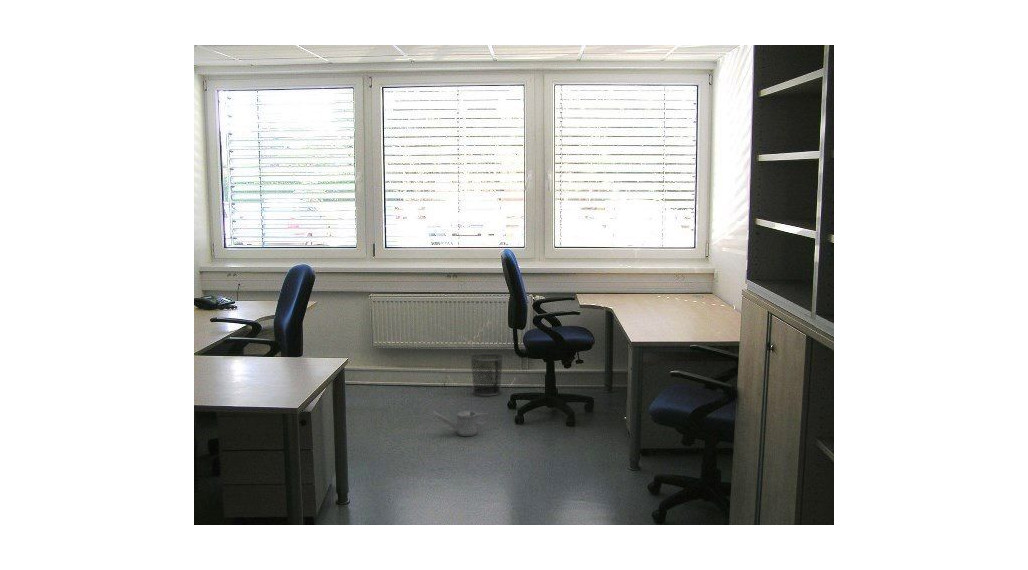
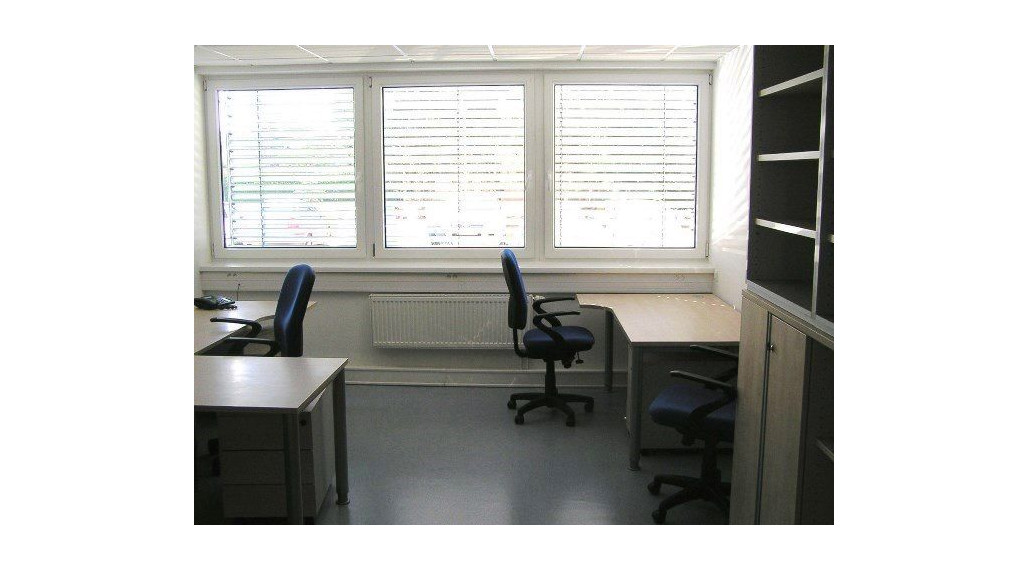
- waste bin (487, 374)
- watering can (460, 421)
